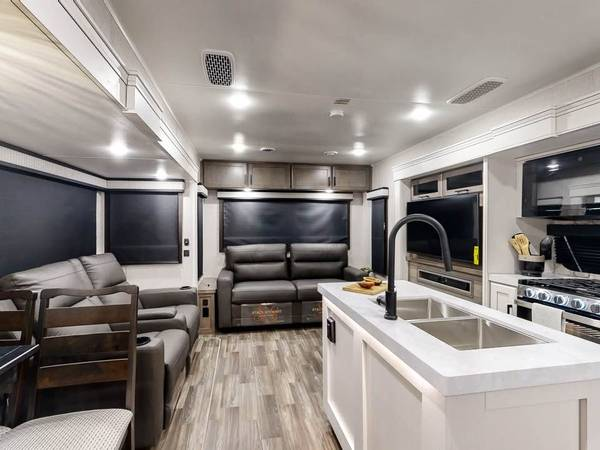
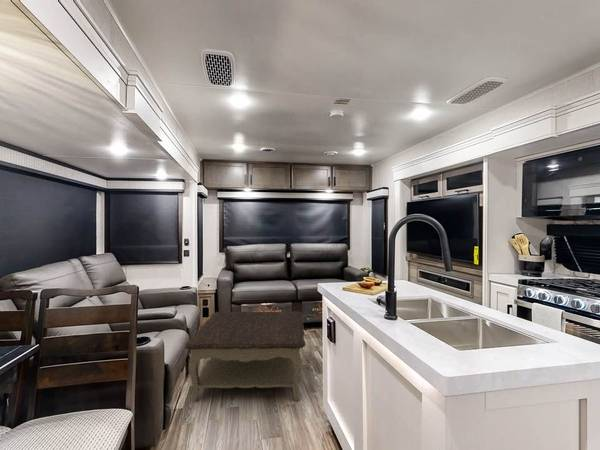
+ coffee table (252, 350)
